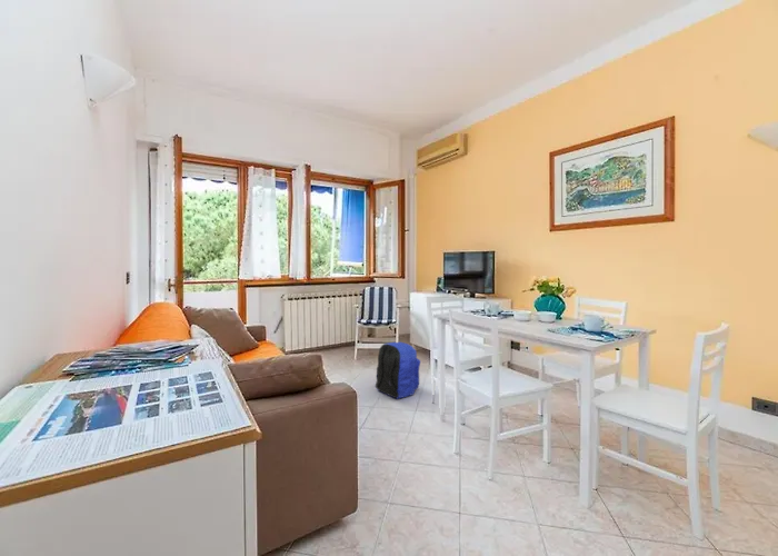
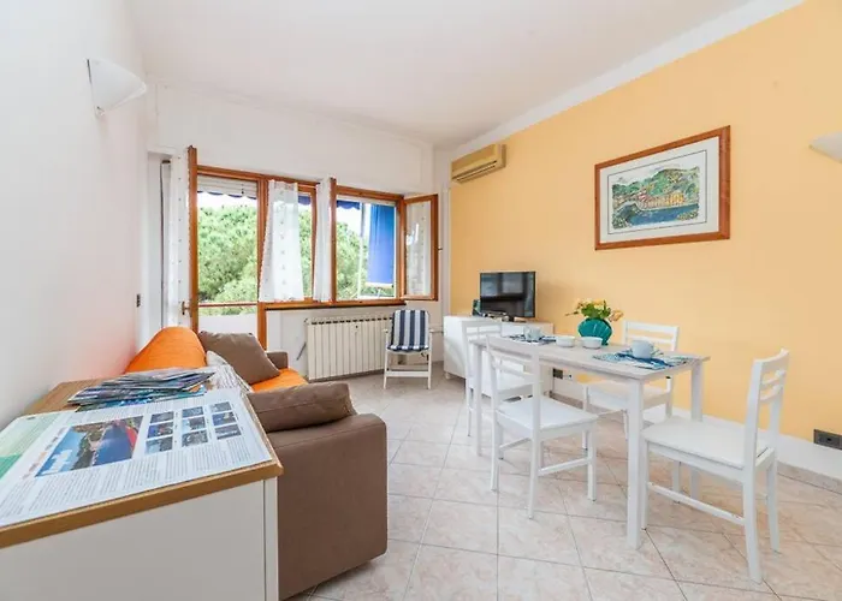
- backpack (398, 366)
